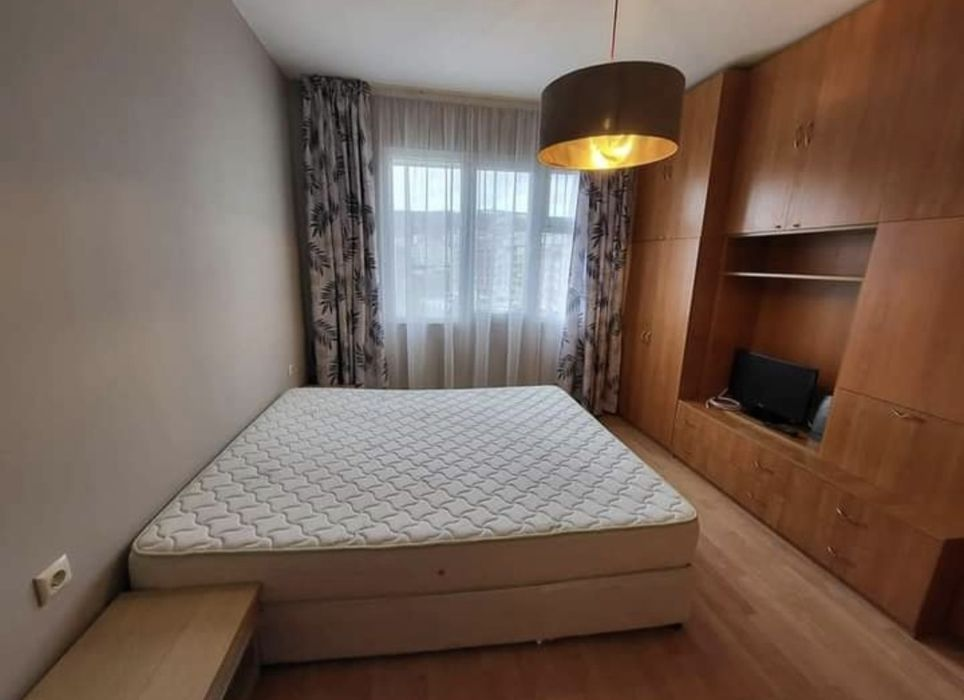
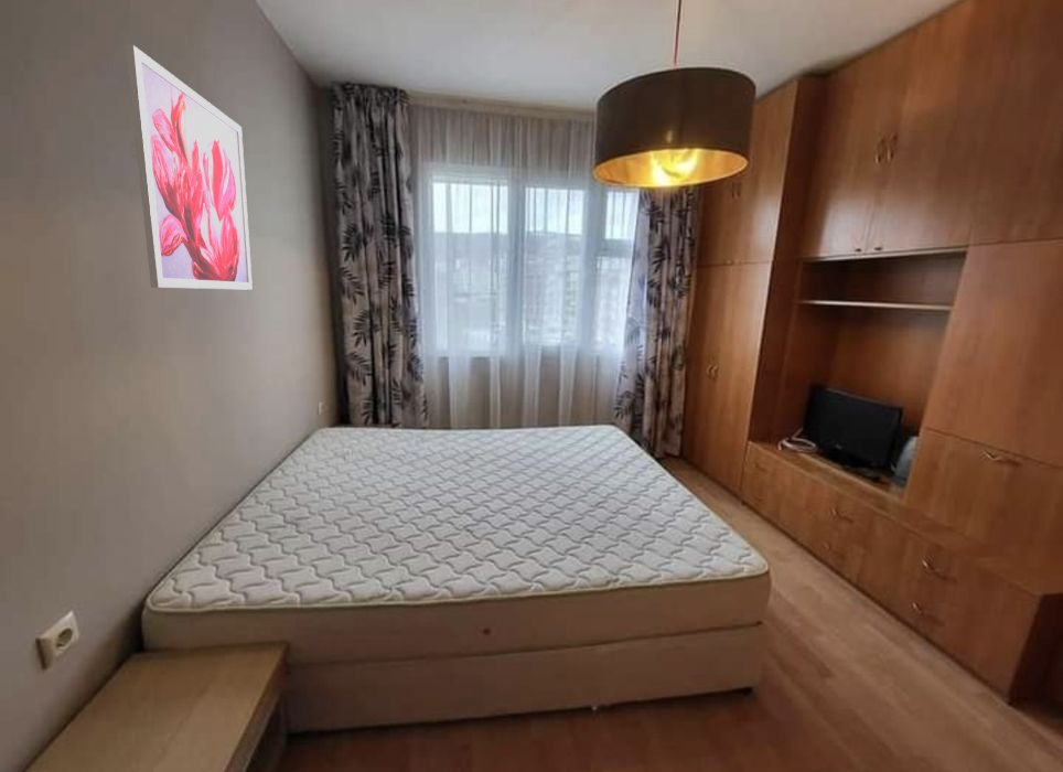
+ wall art (203, 194)
